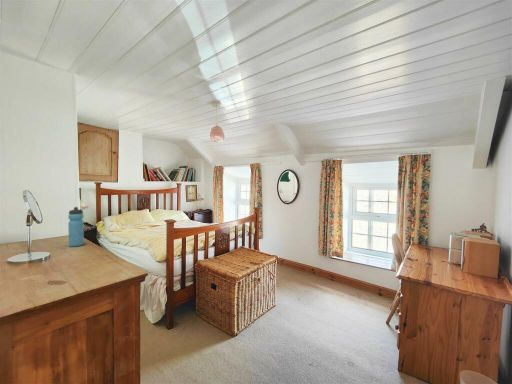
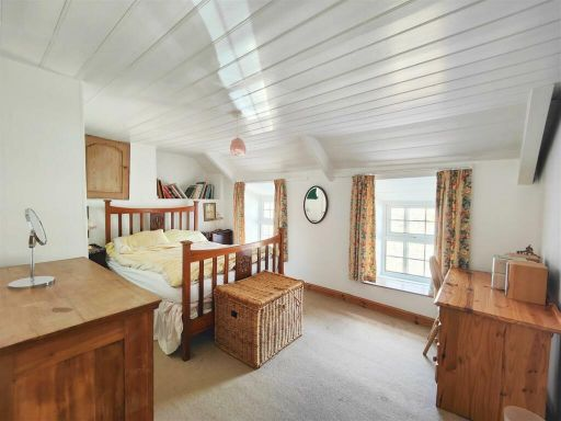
- water bottle (76, 226)
